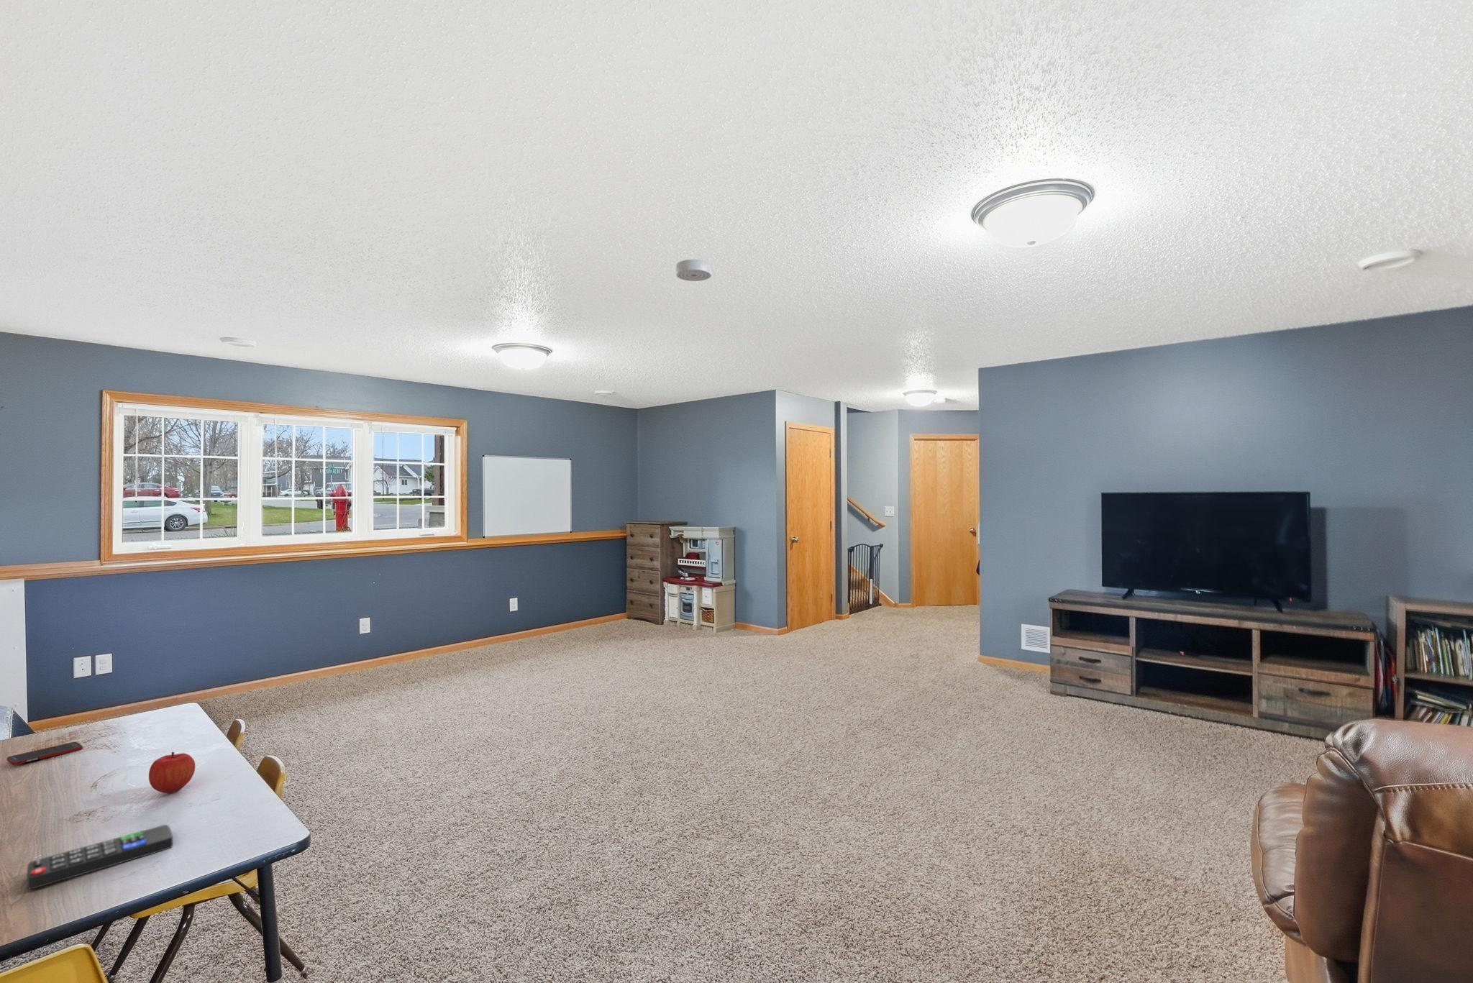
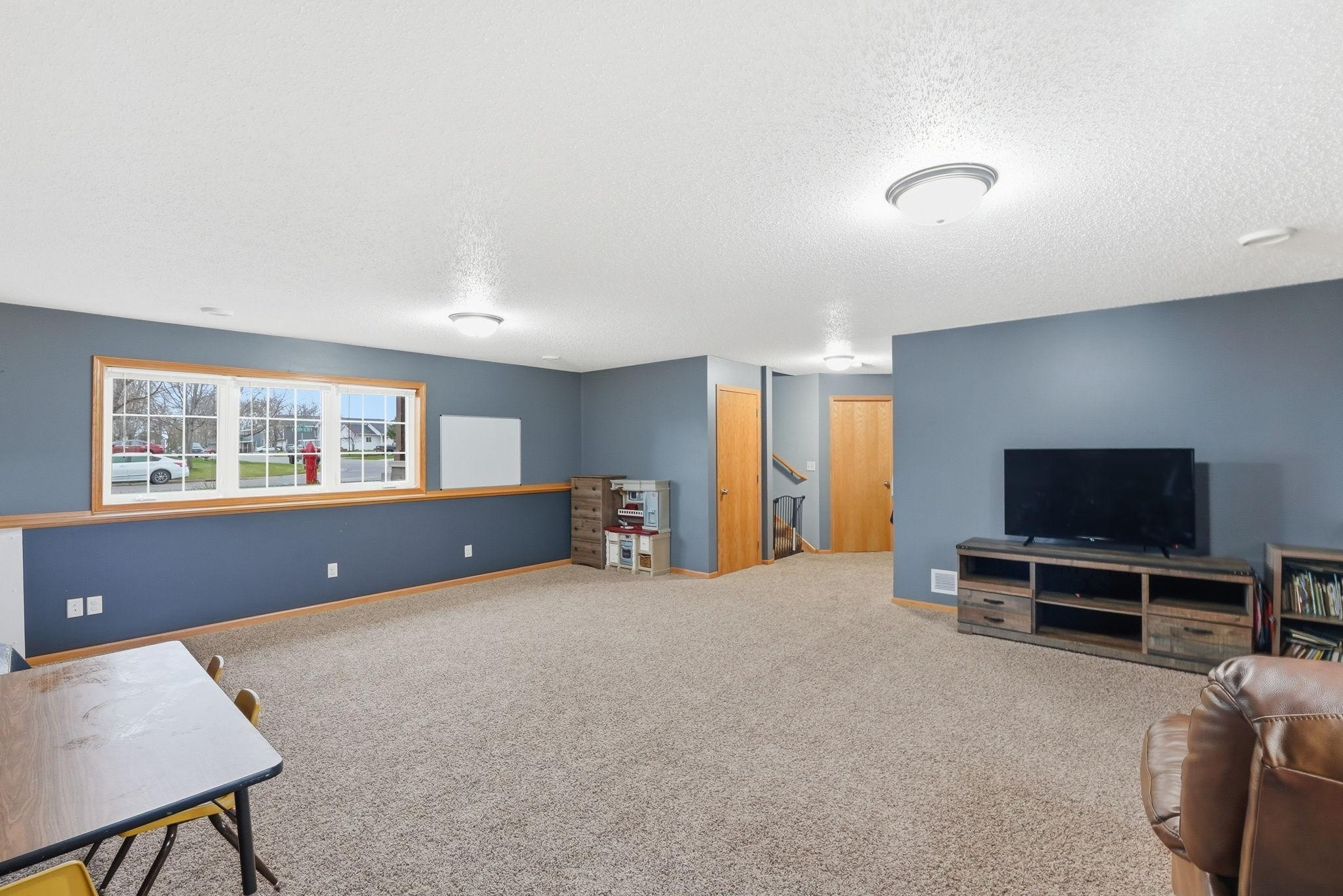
- fruit (172, 771)
- remote control (103, 854)
- cell phone (45, 753)
- smoke detector (693, 270)
